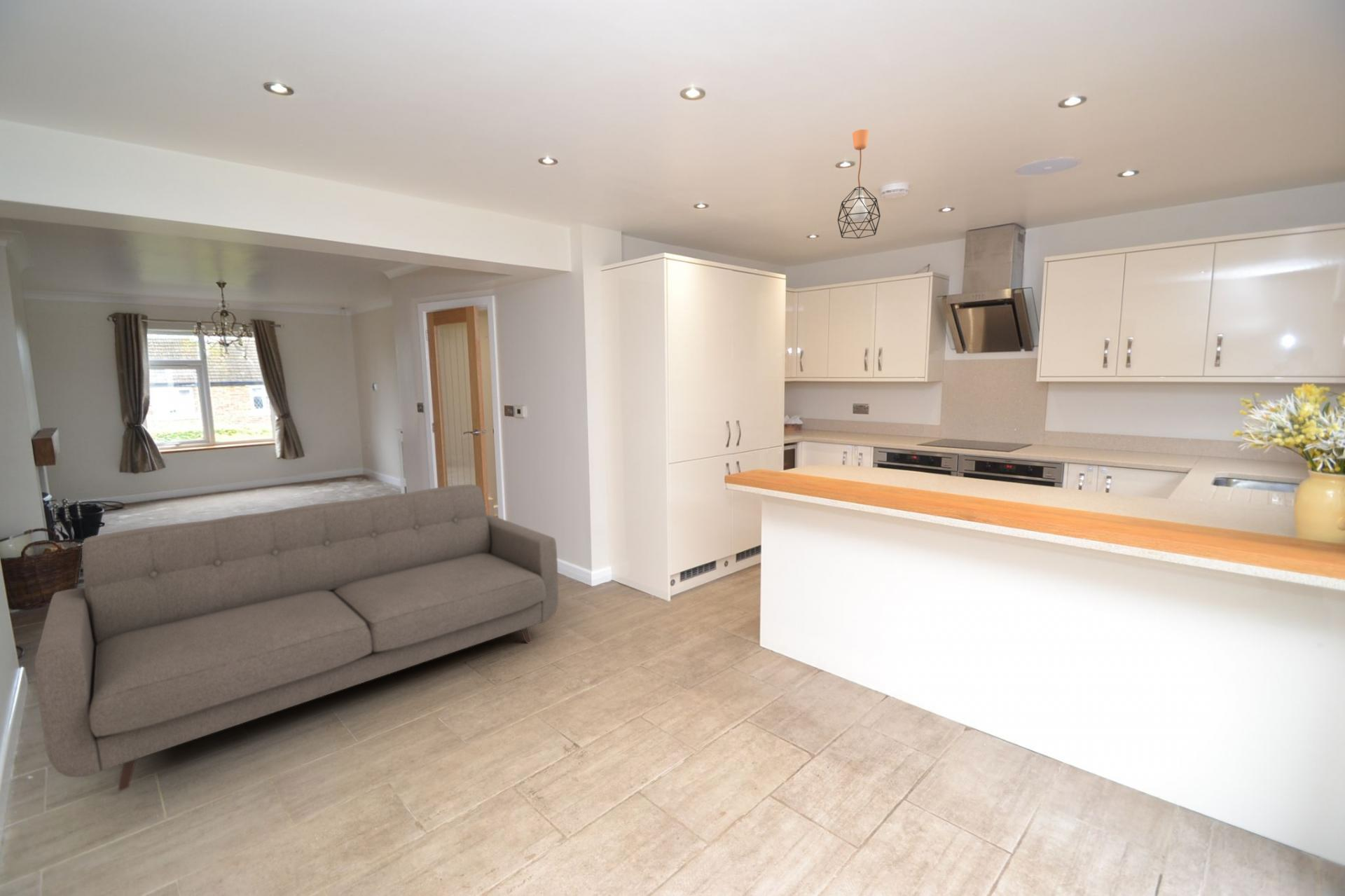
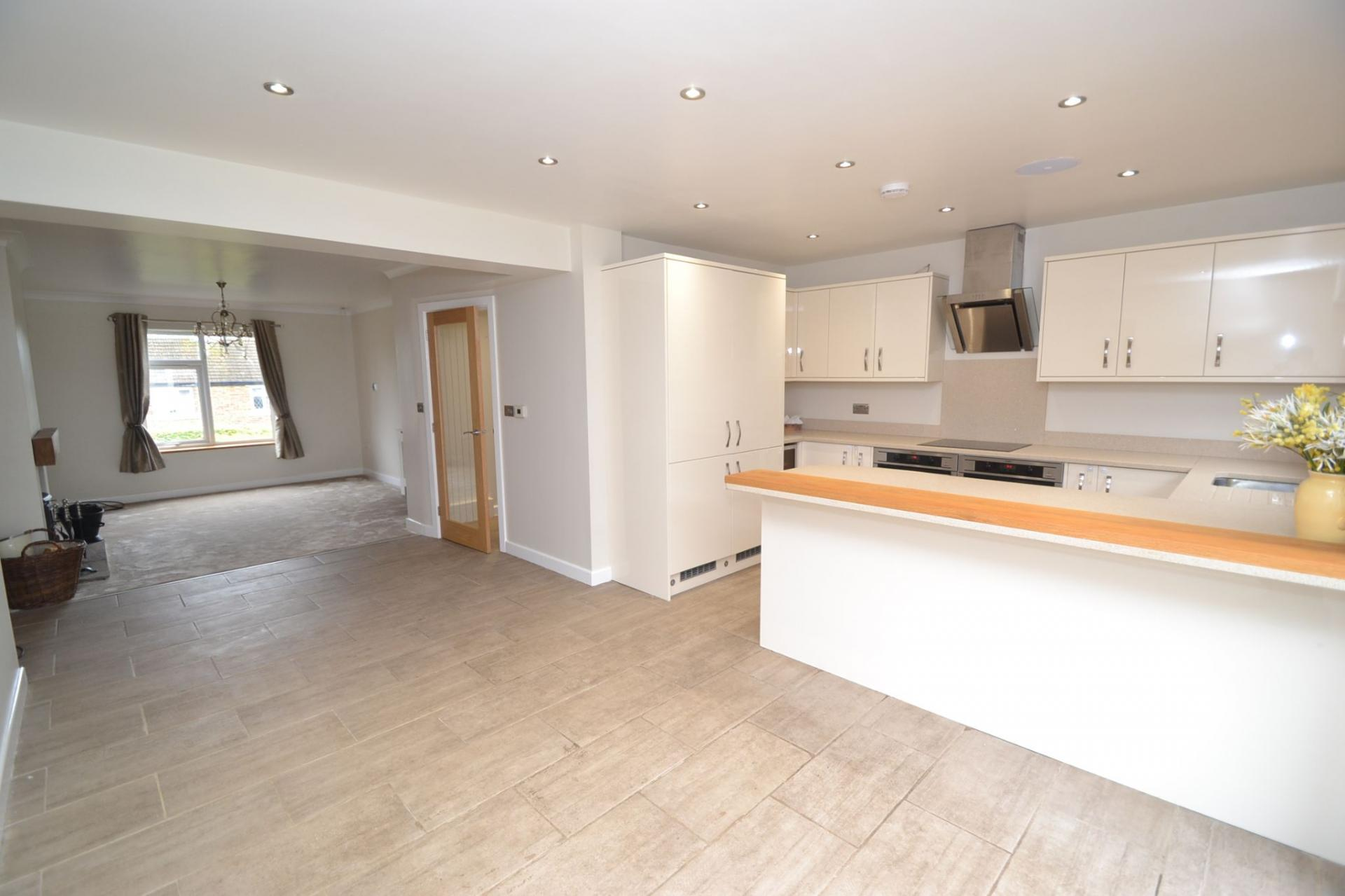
- pendant light (859, 184)
- sofa (342, 595)
